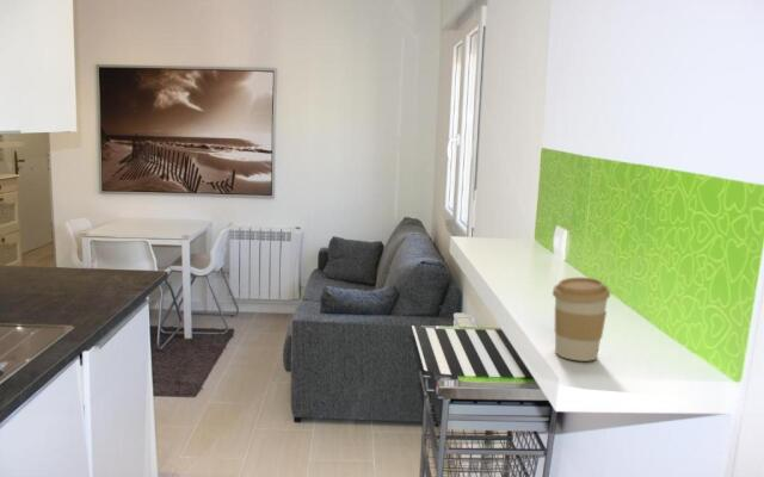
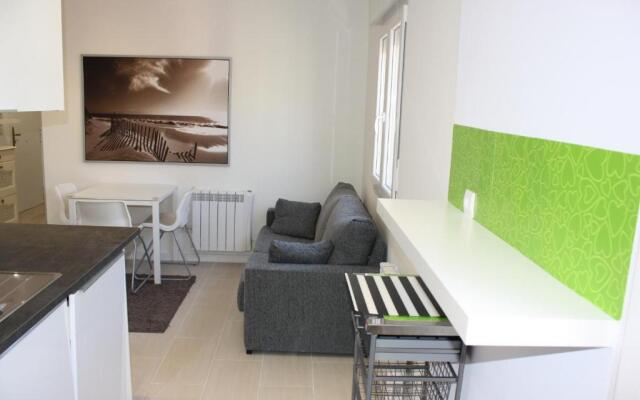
- coffee cup (579, 317)
